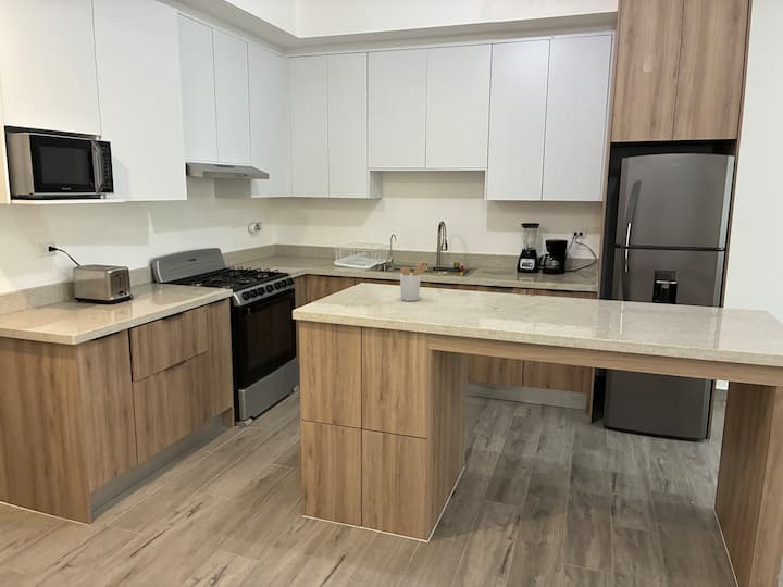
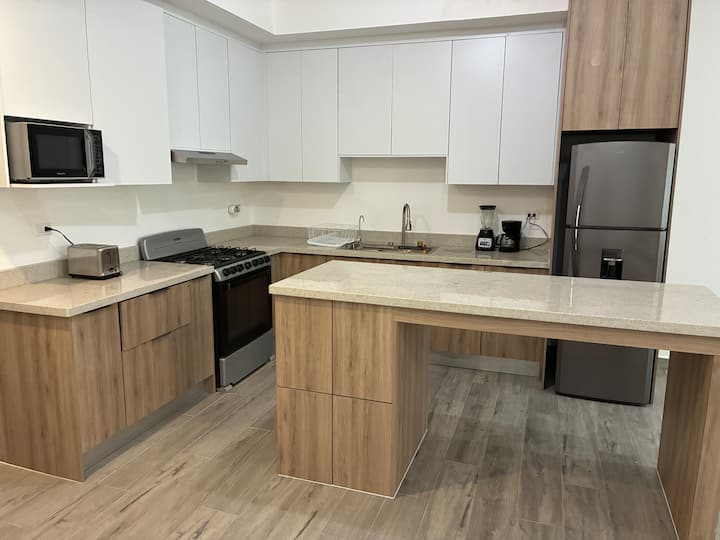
- utensil holder (413, 280)
